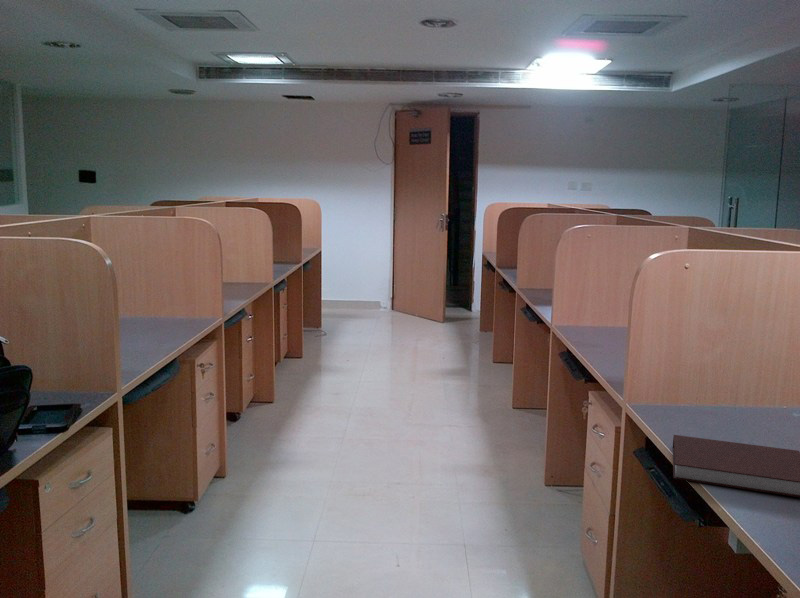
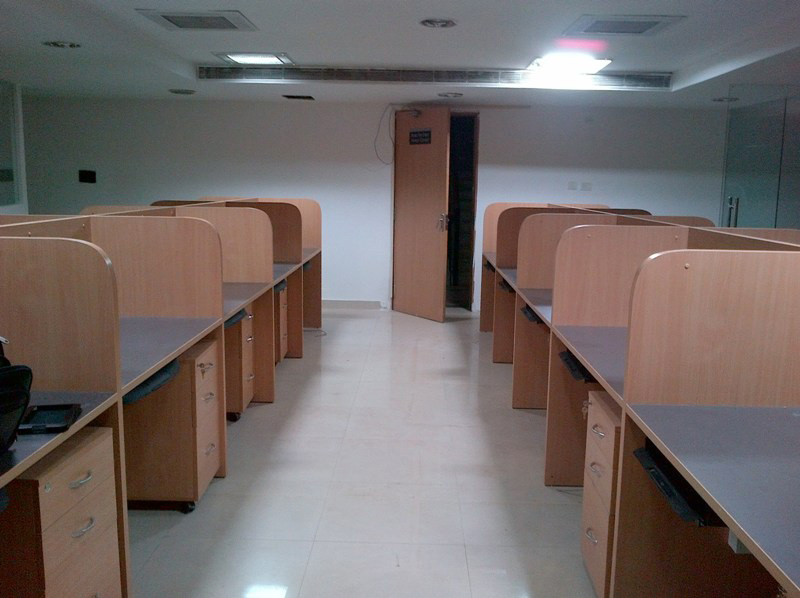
- notebook (738, 464)
